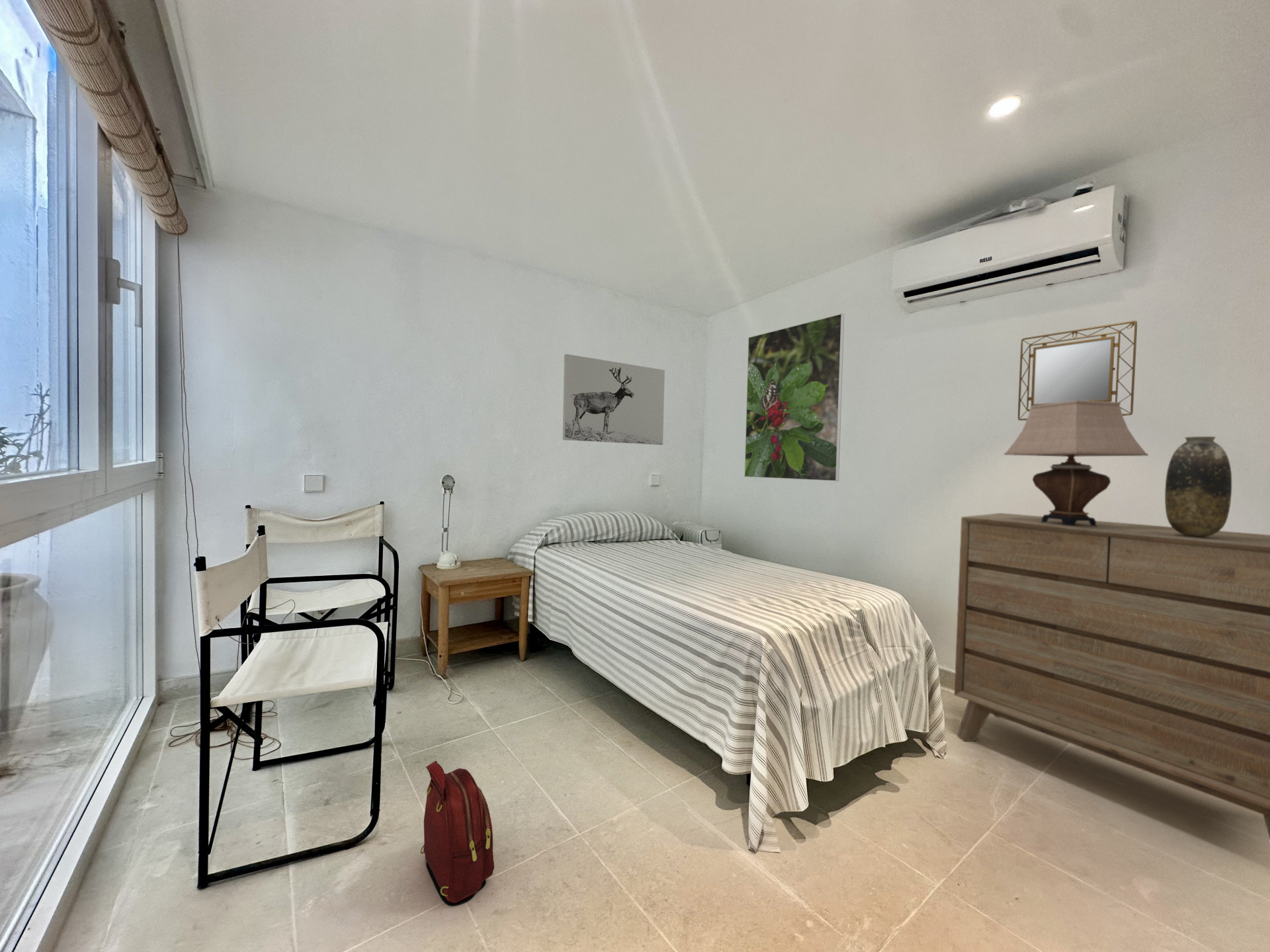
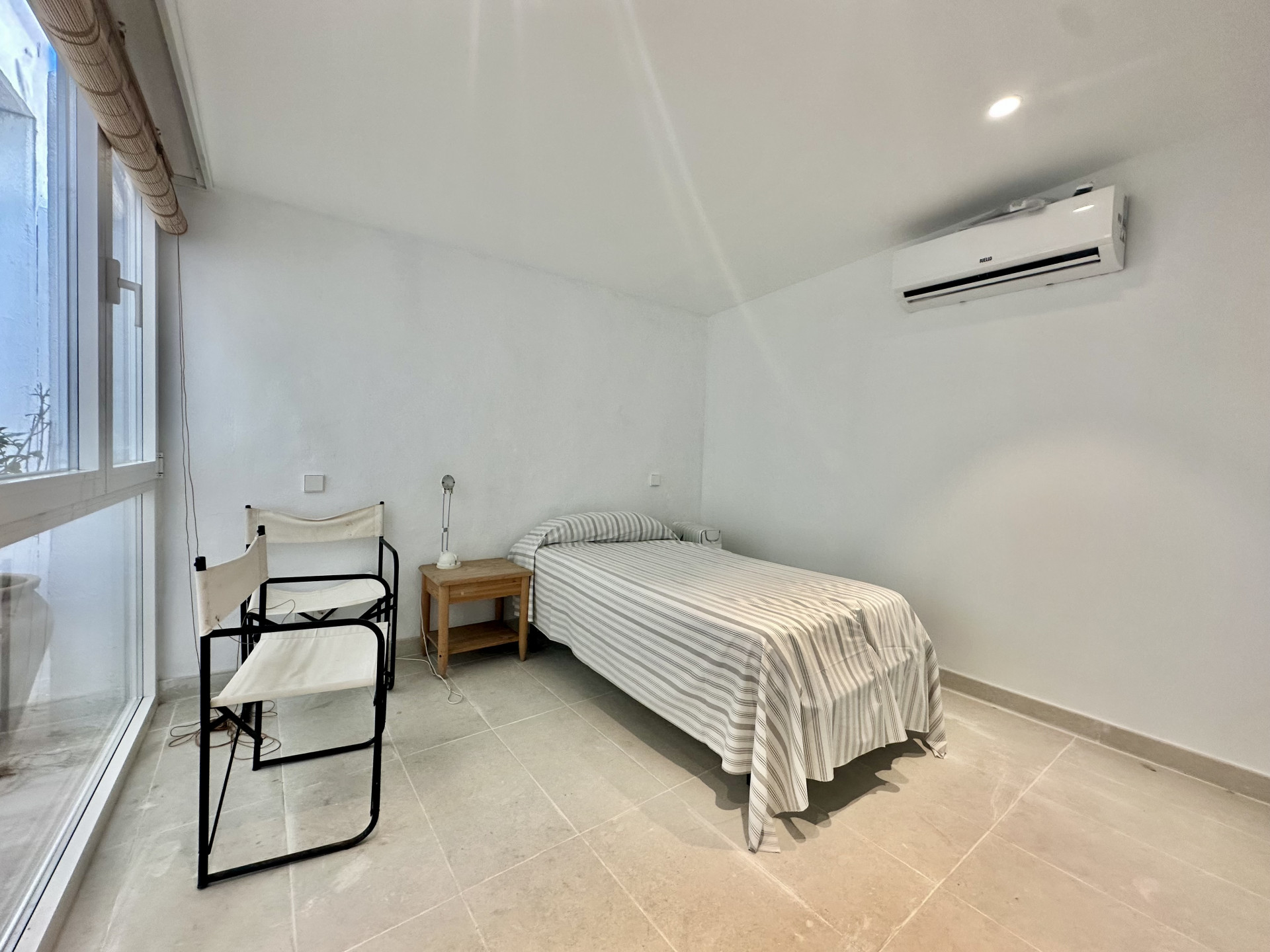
- backpack (457, 814)
- vase (1197, 486)
- home mirror (1072, 374)
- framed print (789, 403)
- table lamp (1070, 463)
- wall art (616, 403)
- dresser (1117, 653)
